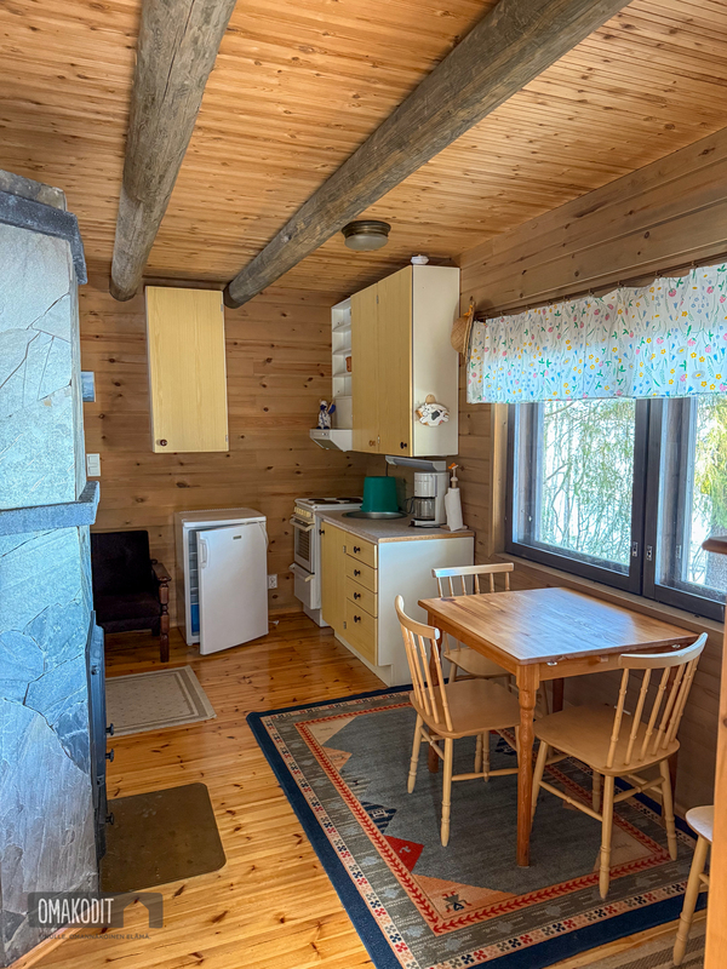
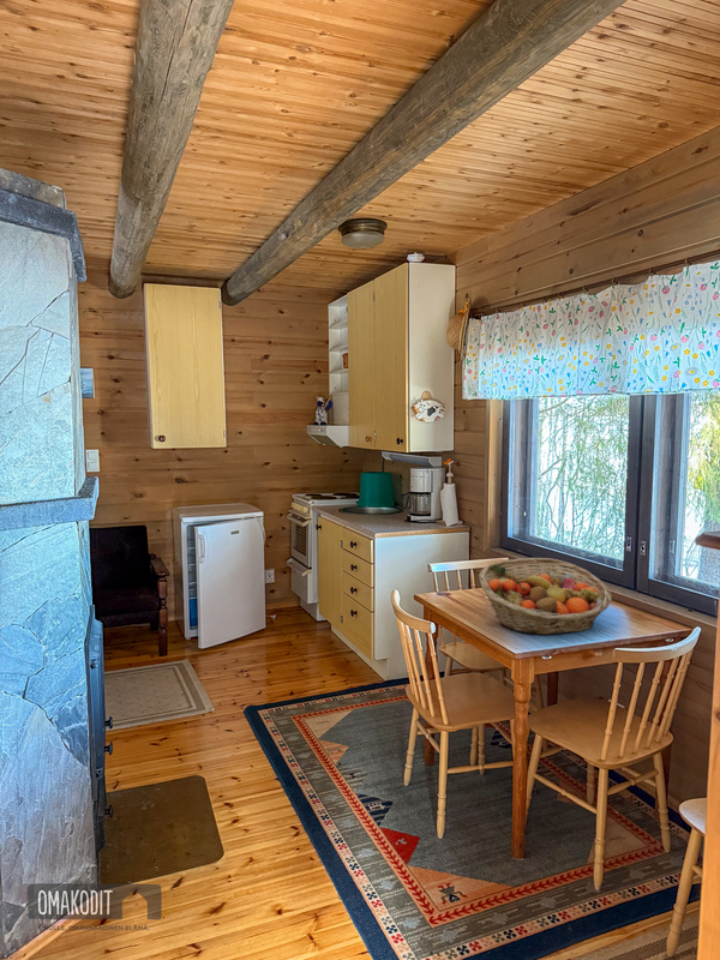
+ fruit basket (542, 594)
